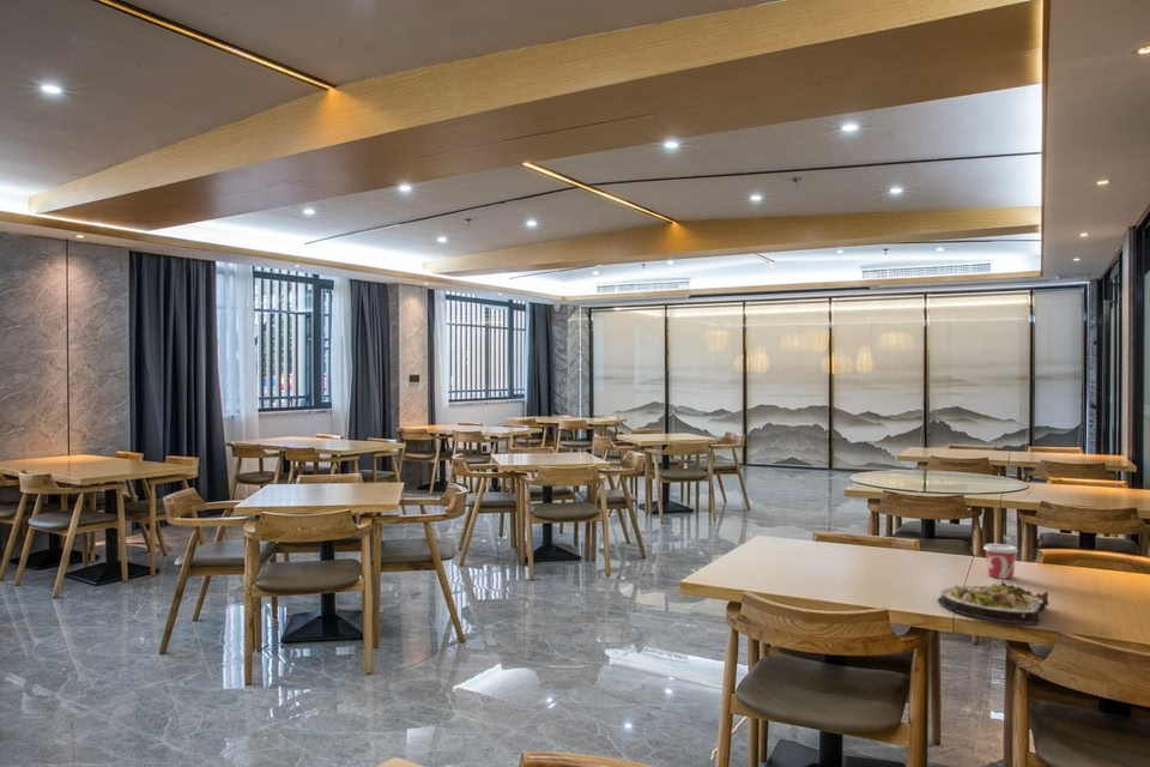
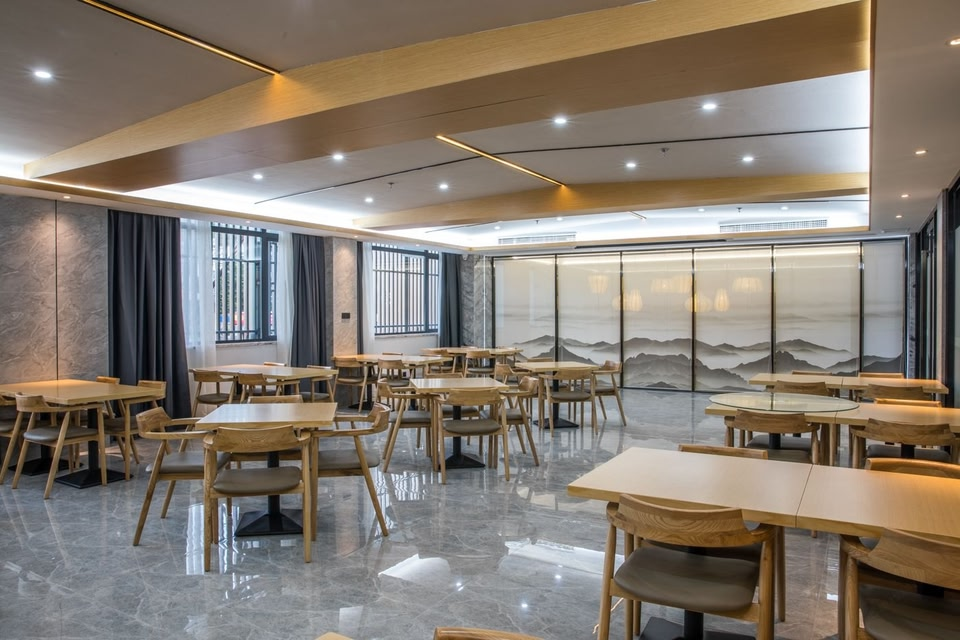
- salad plate (991, 597)
- cup (1000, 561)
